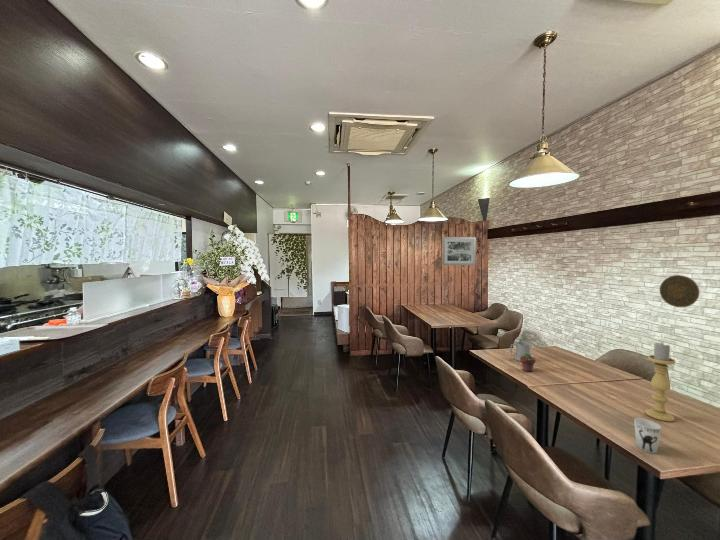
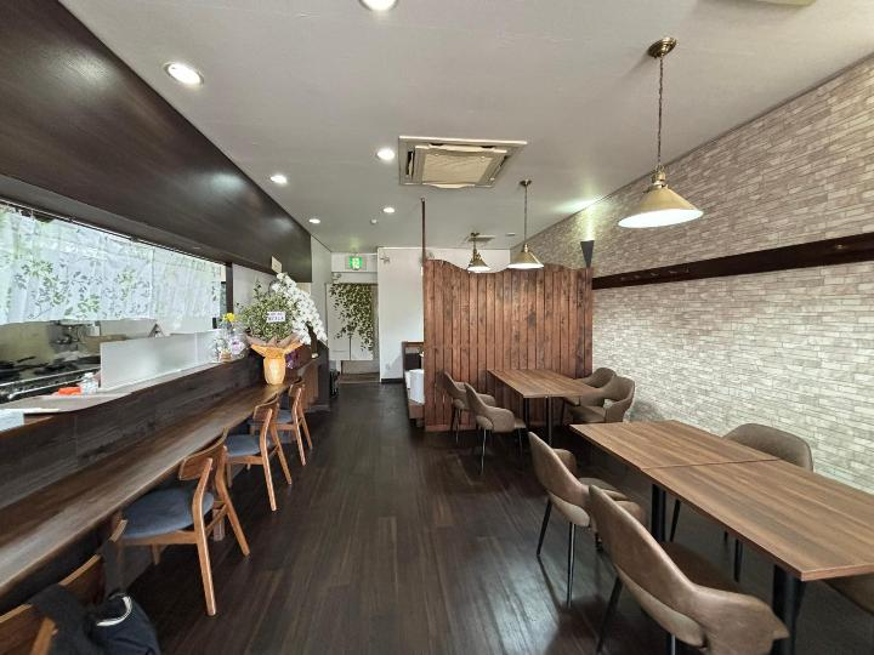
- potted succulent (527, 361)
- wall art (459, 251)
- decorative plate (677, 291)
- candle holder (660, 379)
- cup (646, 435)
- mug (520, 351)
